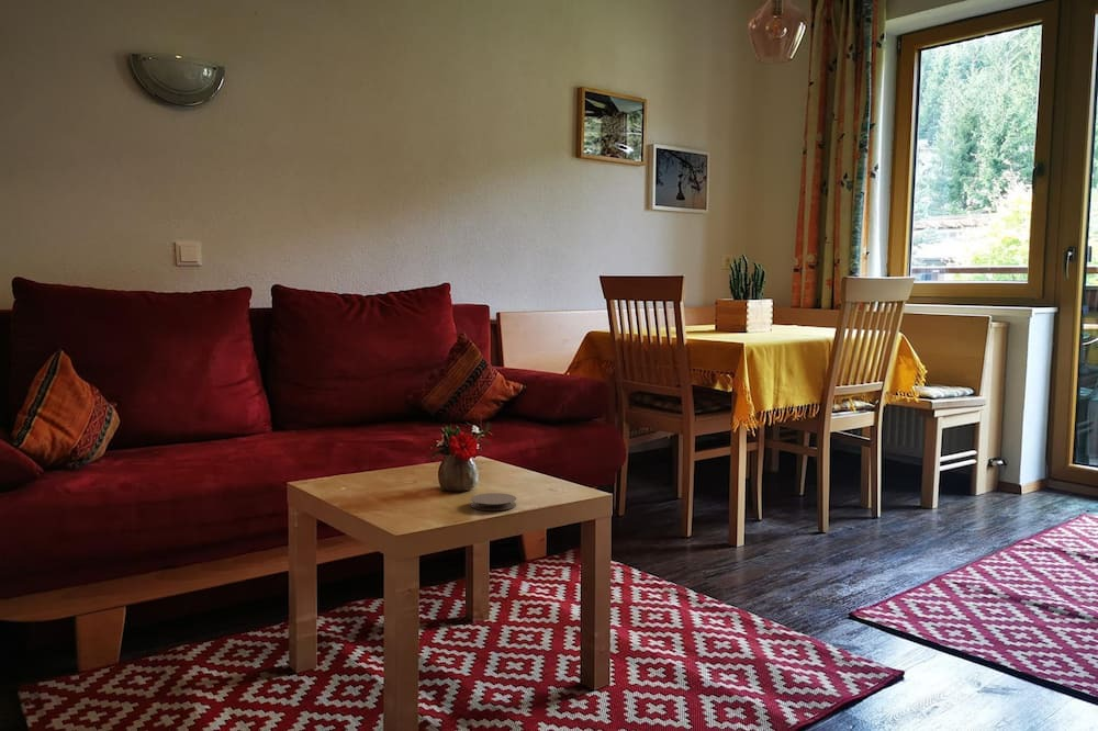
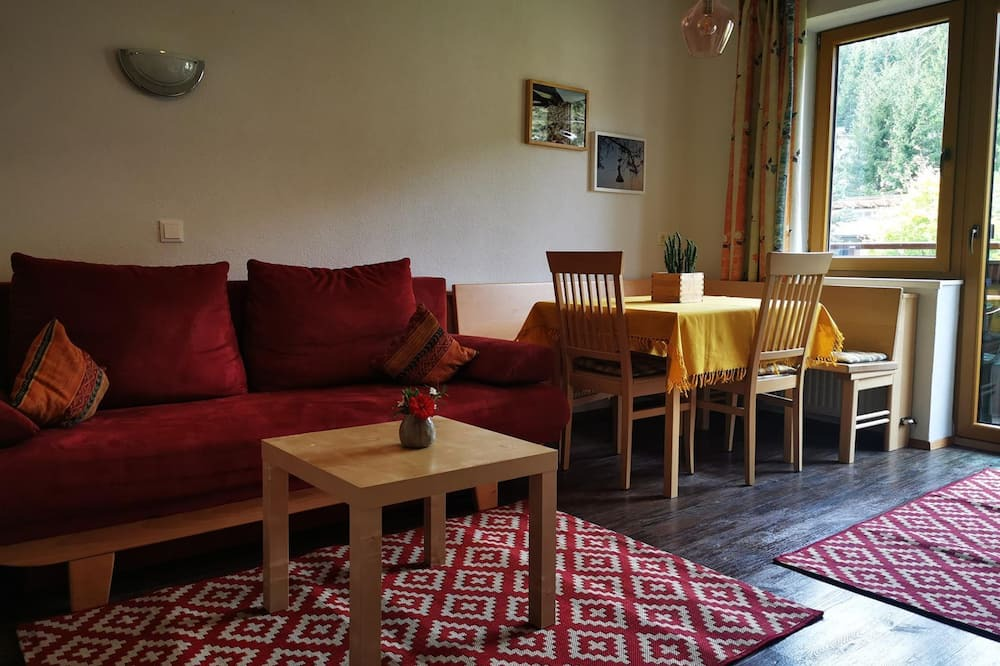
- coaster (493, 501)
